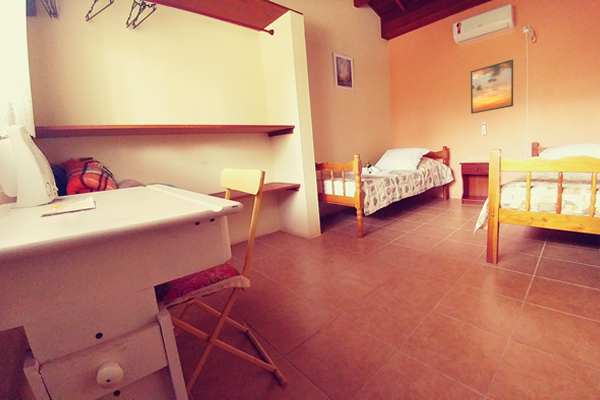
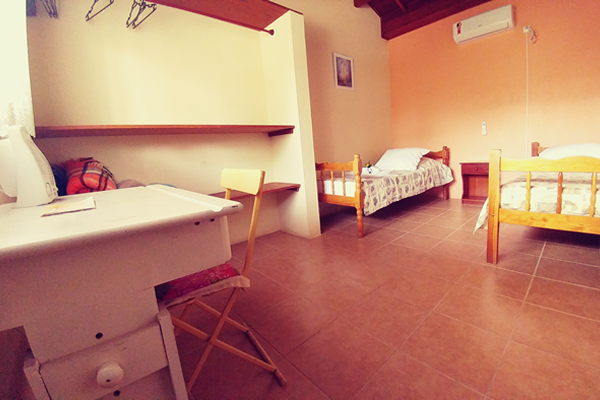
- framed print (491, 88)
